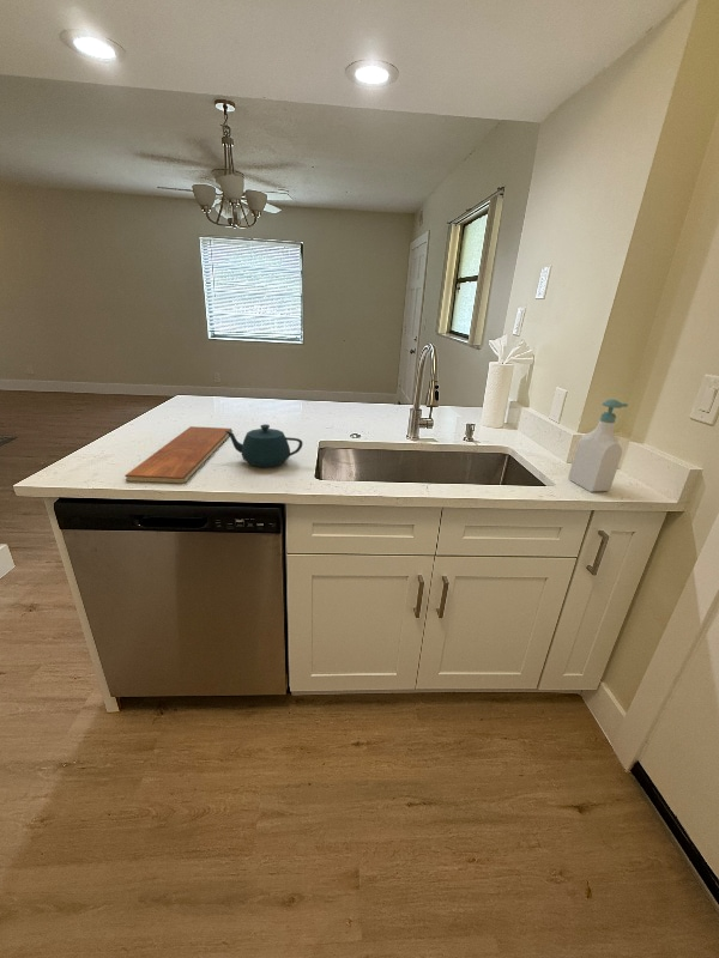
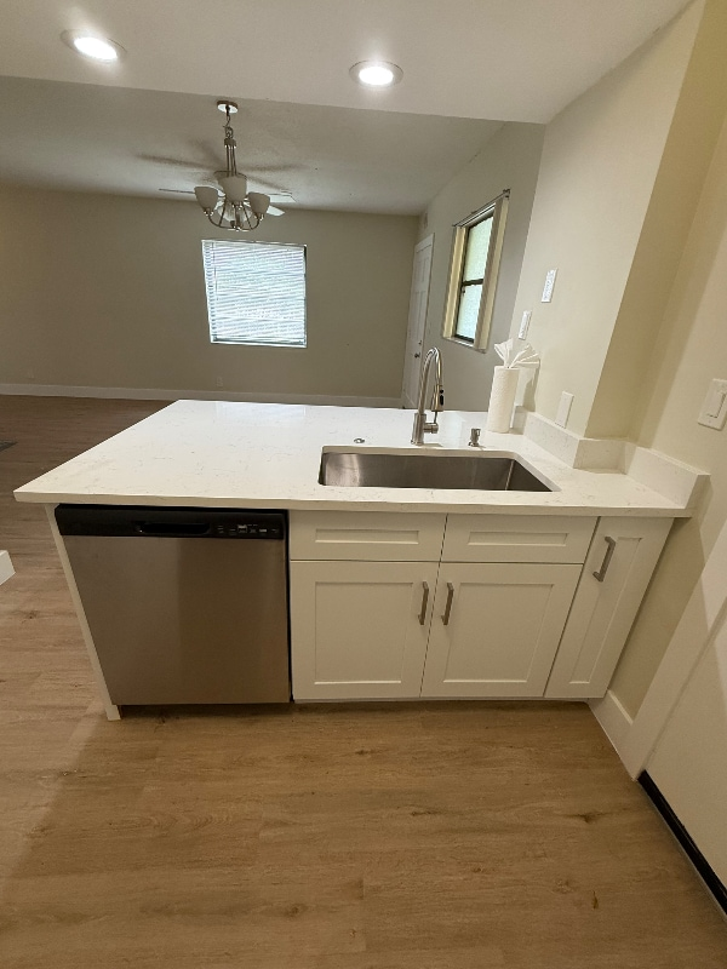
- chopping board (188, 449)
- soap bottle (603, 443)
- teapot (262, 443)
